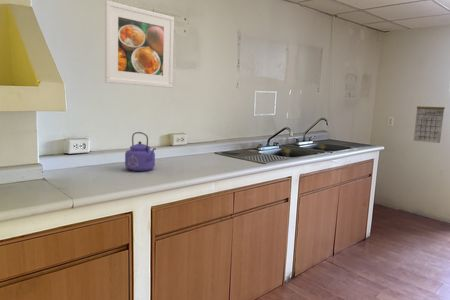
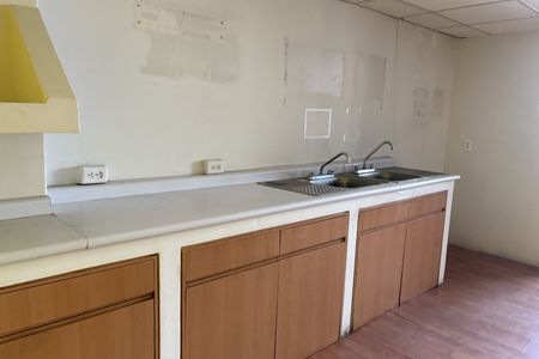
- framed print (141, 47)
- calendar (429, 120)
- kettle (142, 151)
